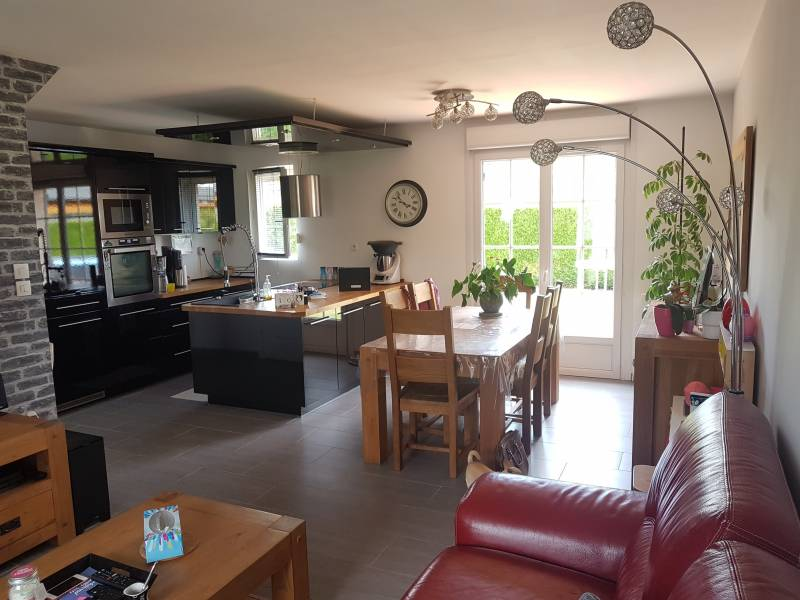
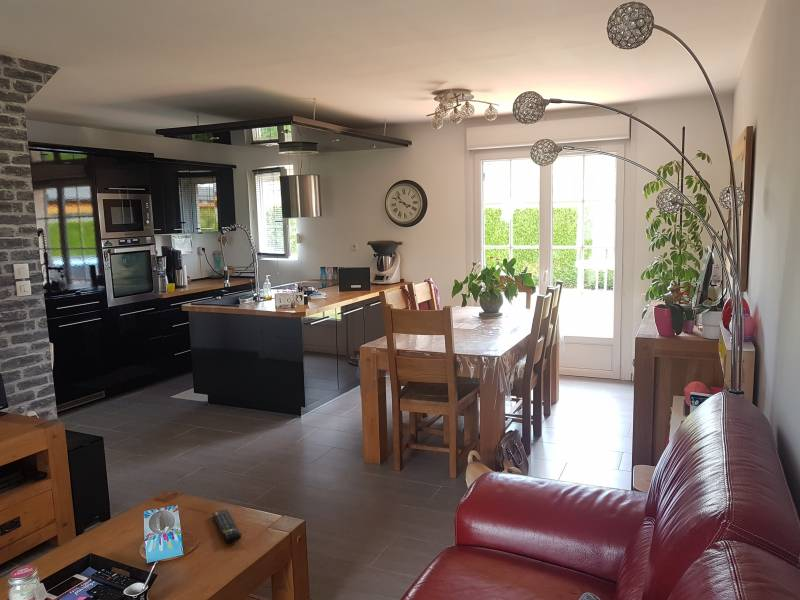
+ remote control (226, 525)
